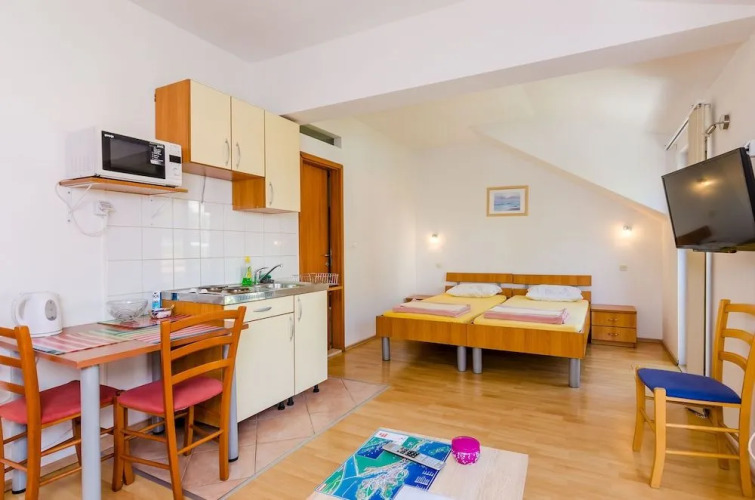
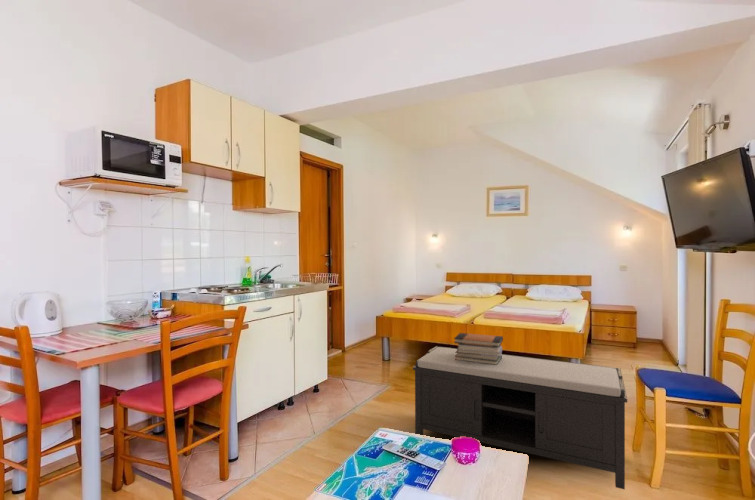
+ book stack (479, 348)
+ bench (513, 404)
